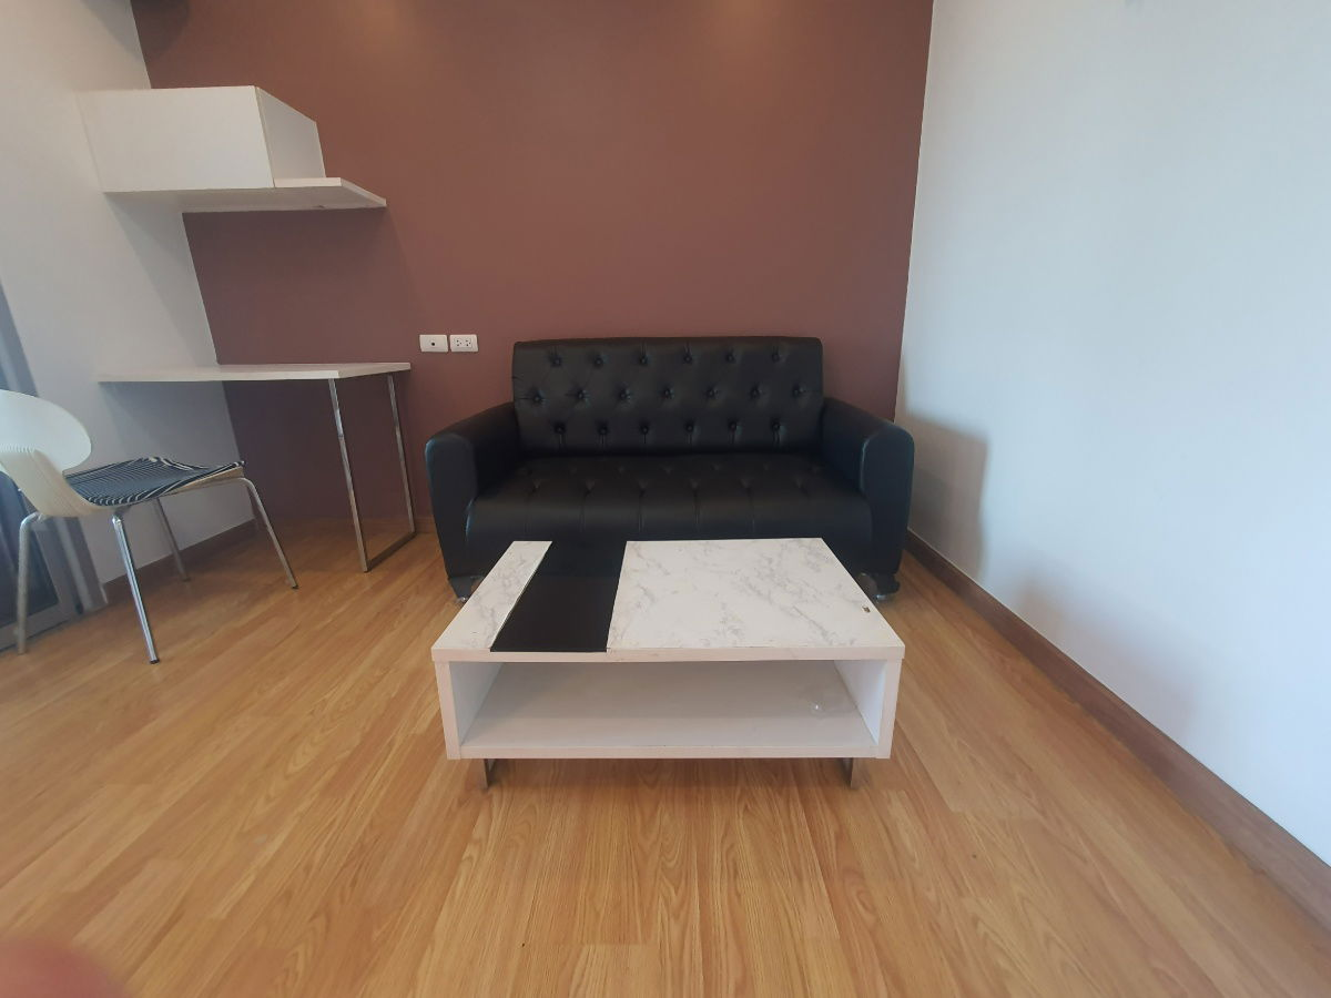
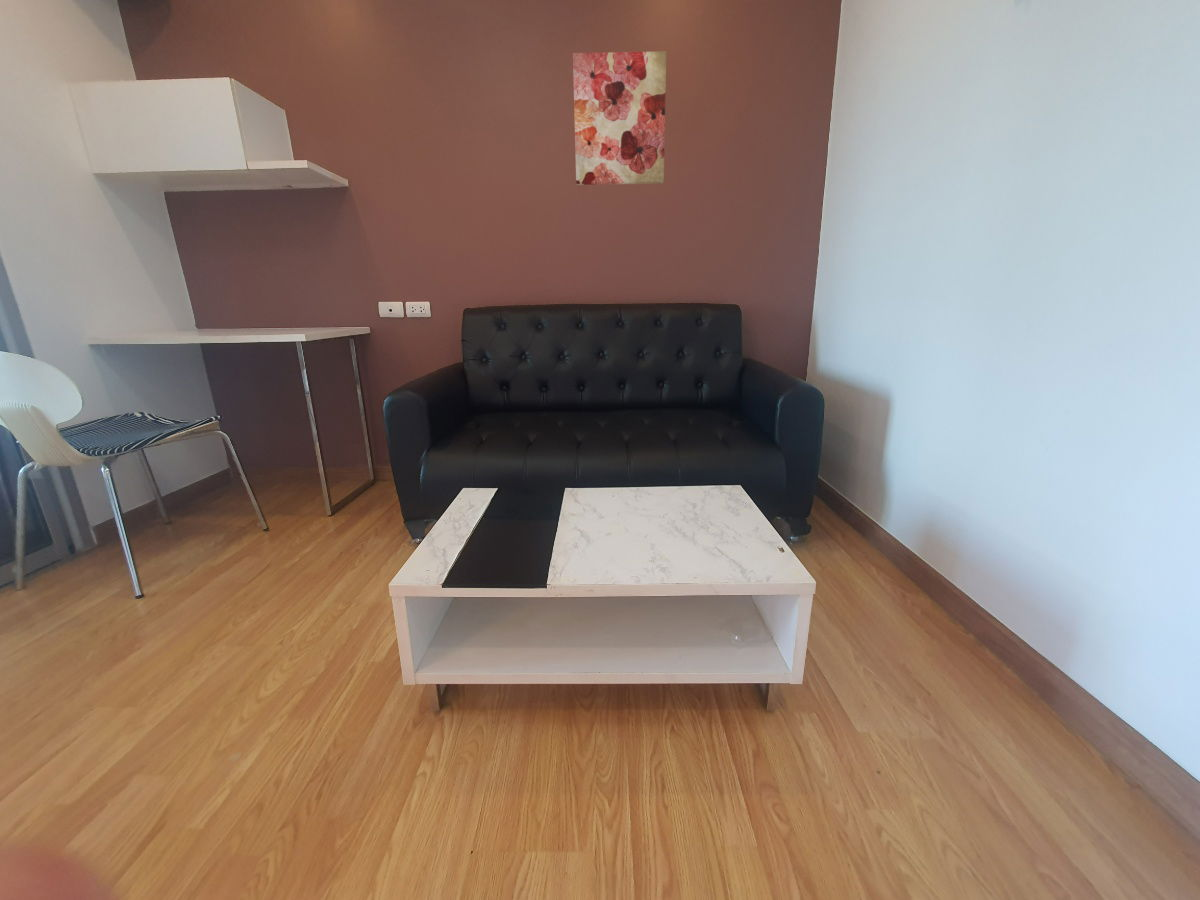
+ wall art (619, 120)
